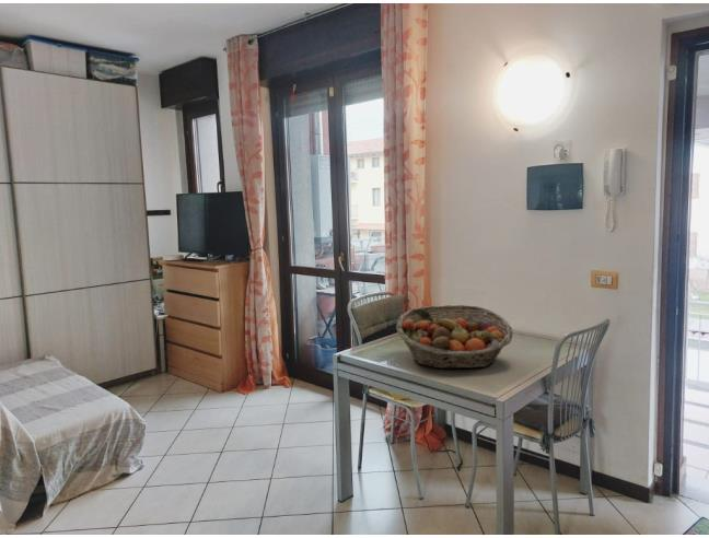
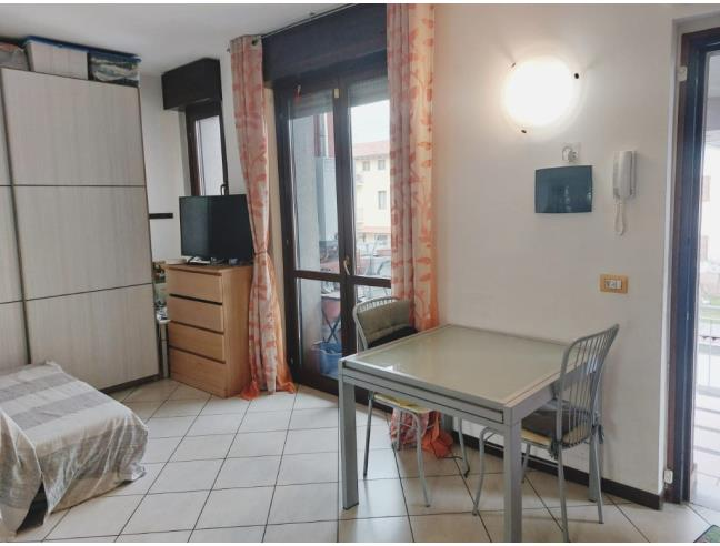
- fruit basket (453, 335)
